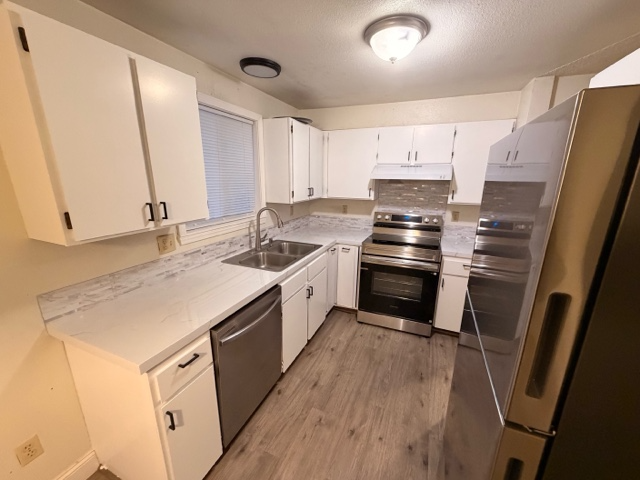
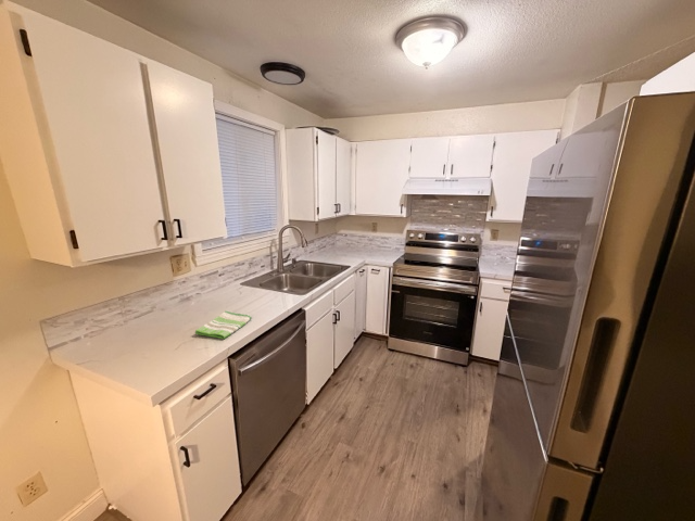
+ dish towel (225, 323)
